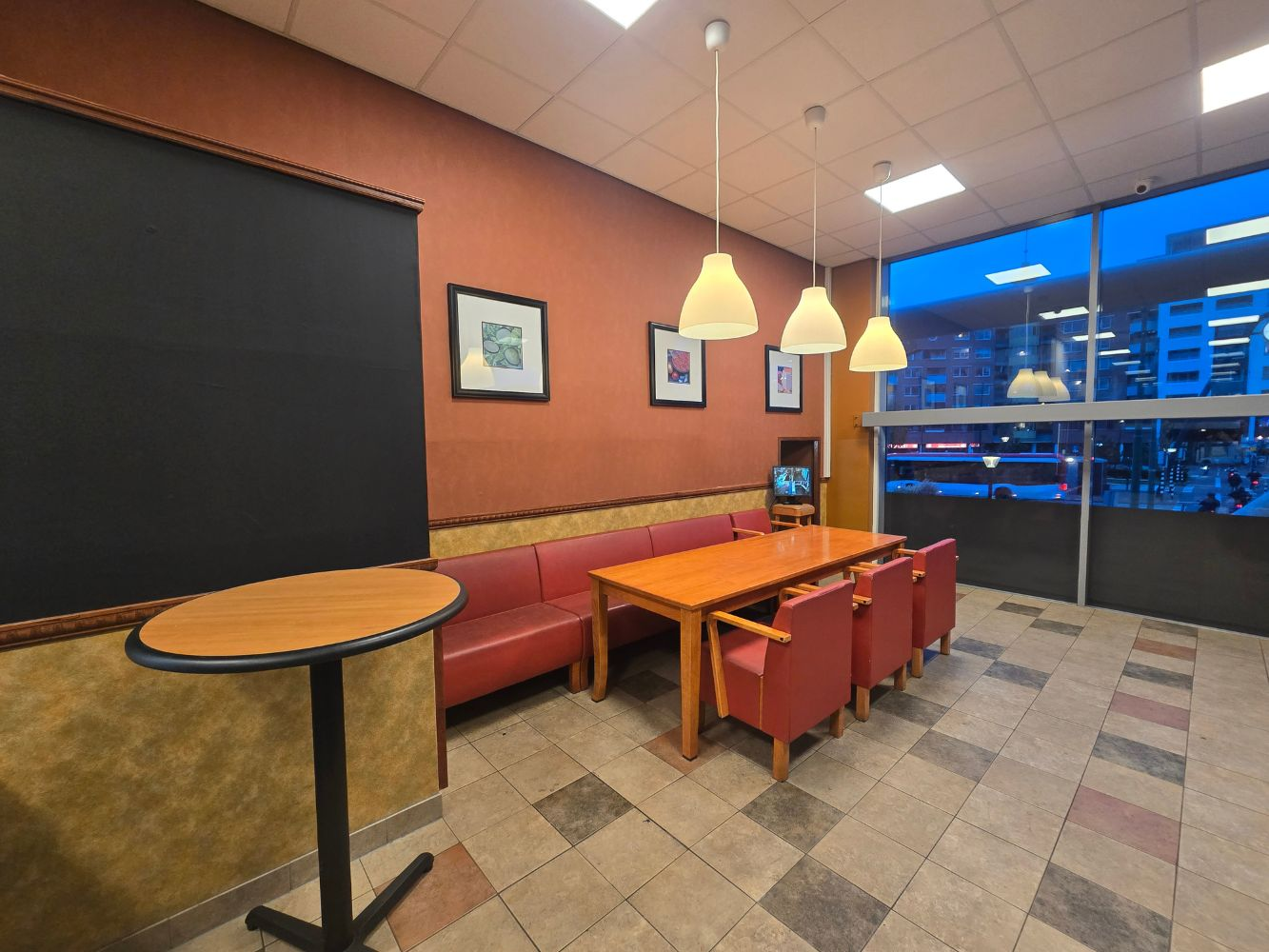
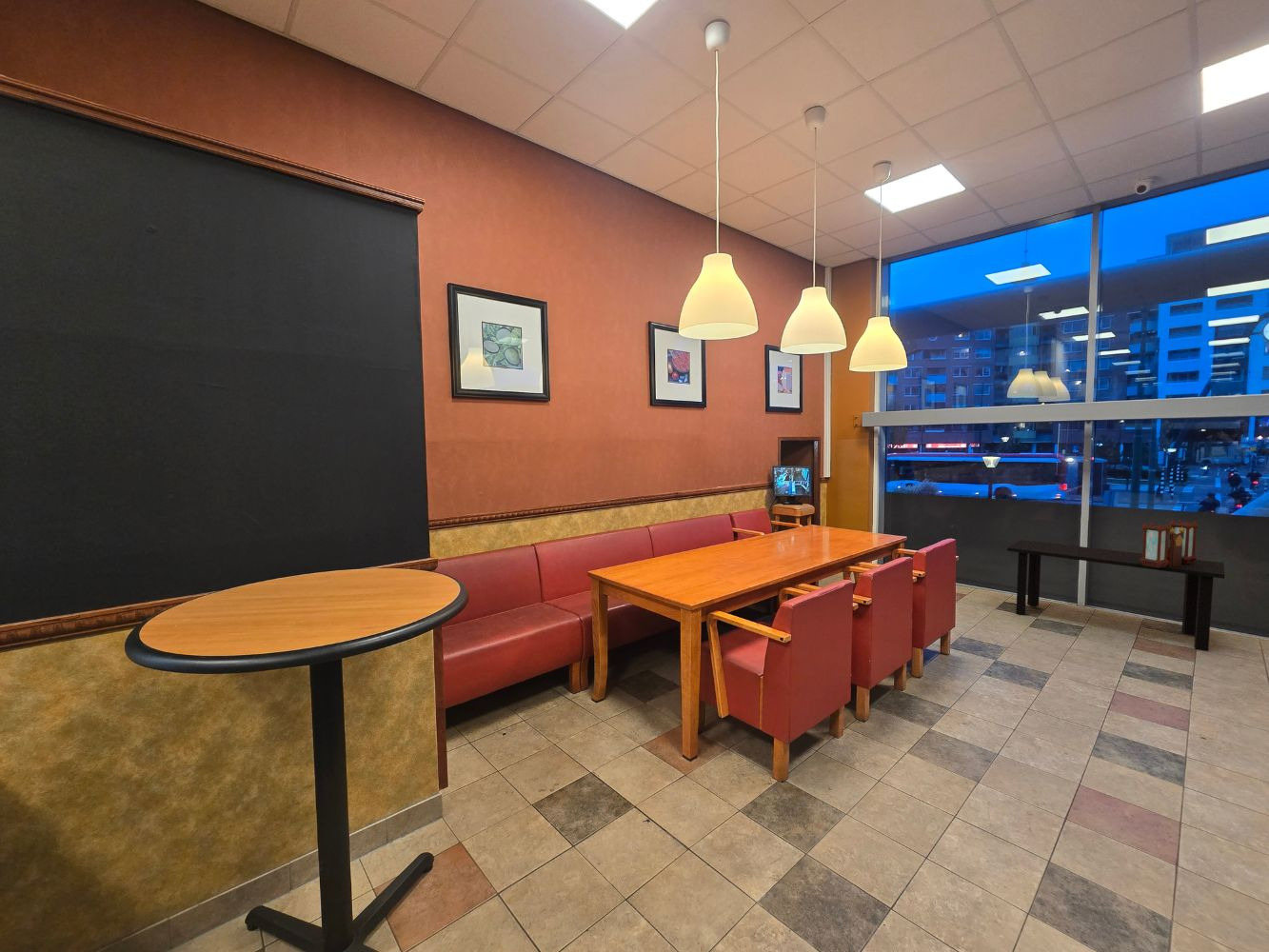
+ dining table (1111, 564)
+ lantern (1170, 543)
